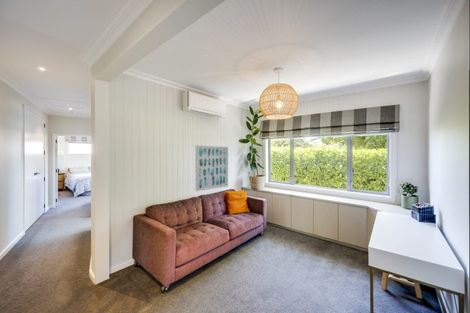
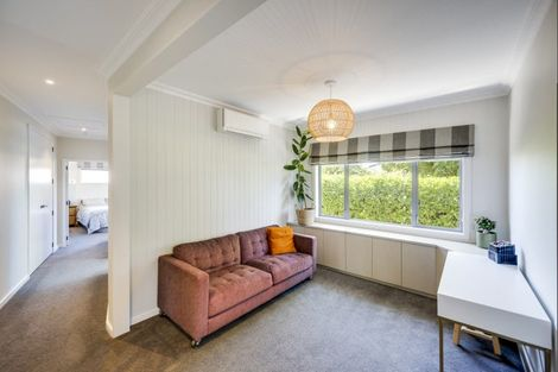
- wall art (212, 167)
